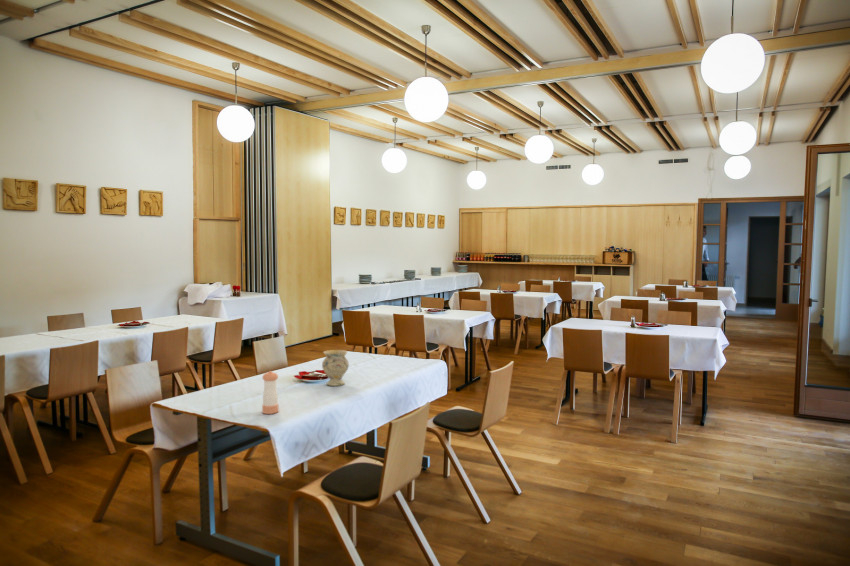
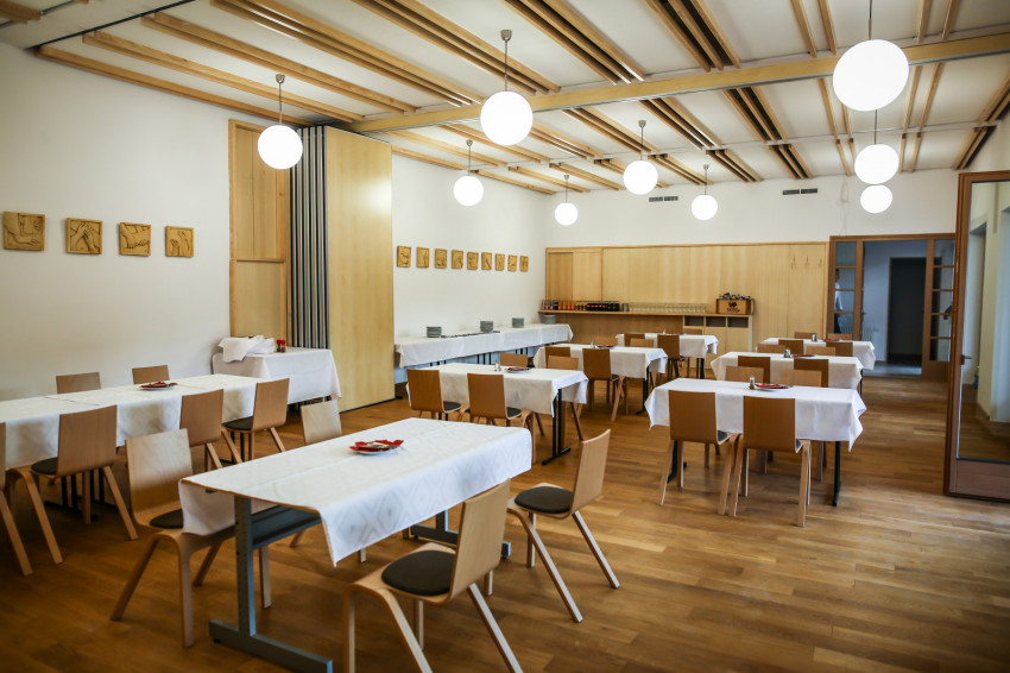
- vase (335, 367)
- pepper shaker (270, 391)
